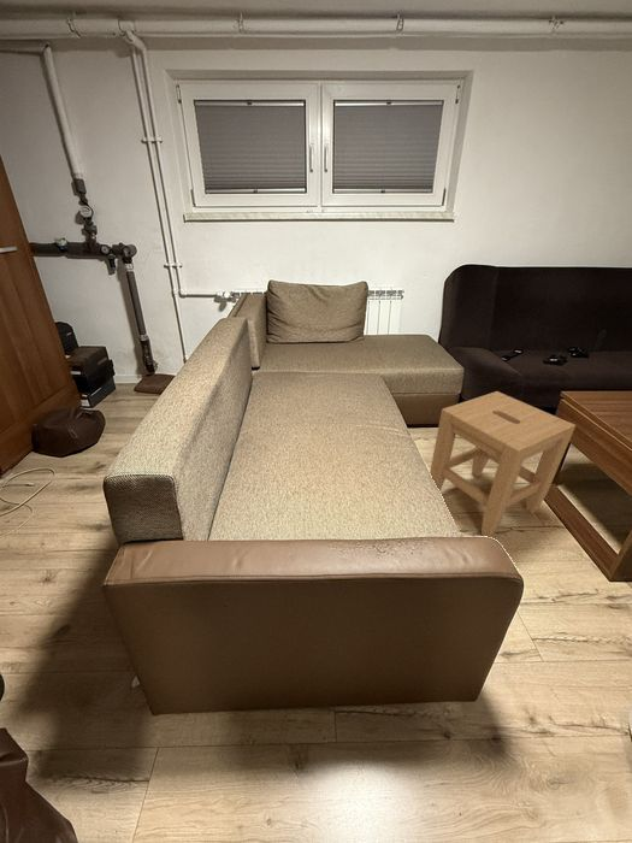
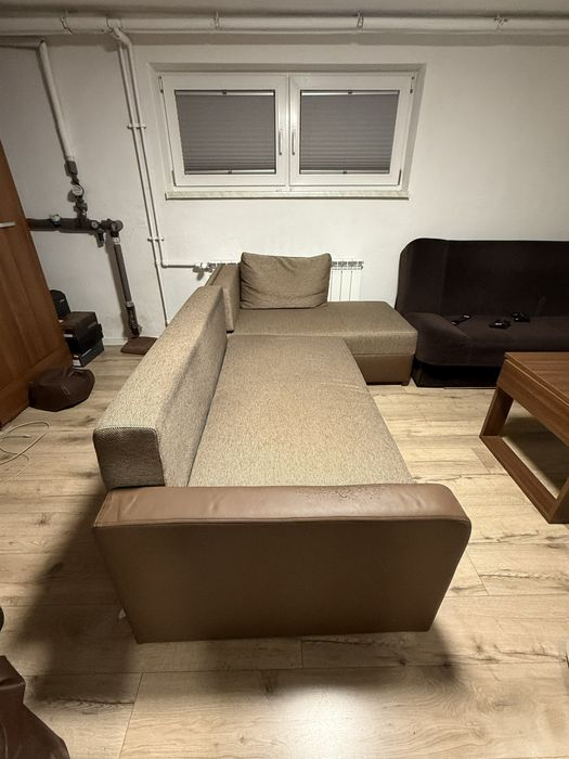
- stool (492, 460)
